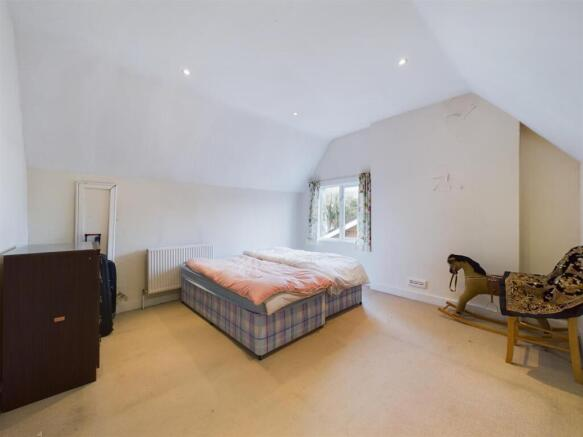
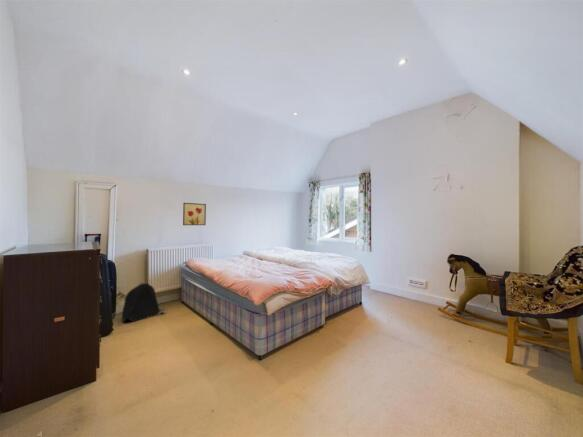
+ backpack (143, 299)
+ wall art (194, 214)
